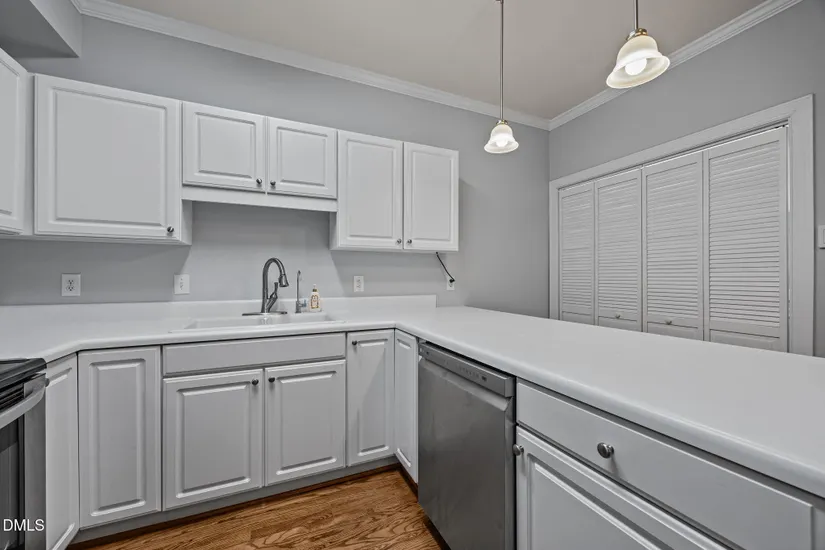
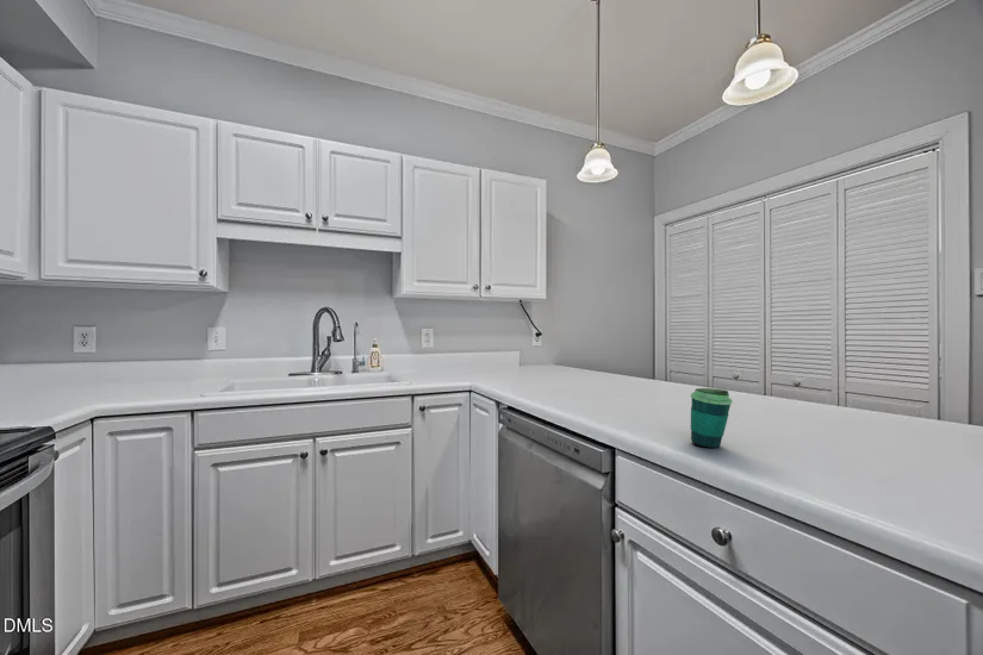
+ cup (710, 417)
